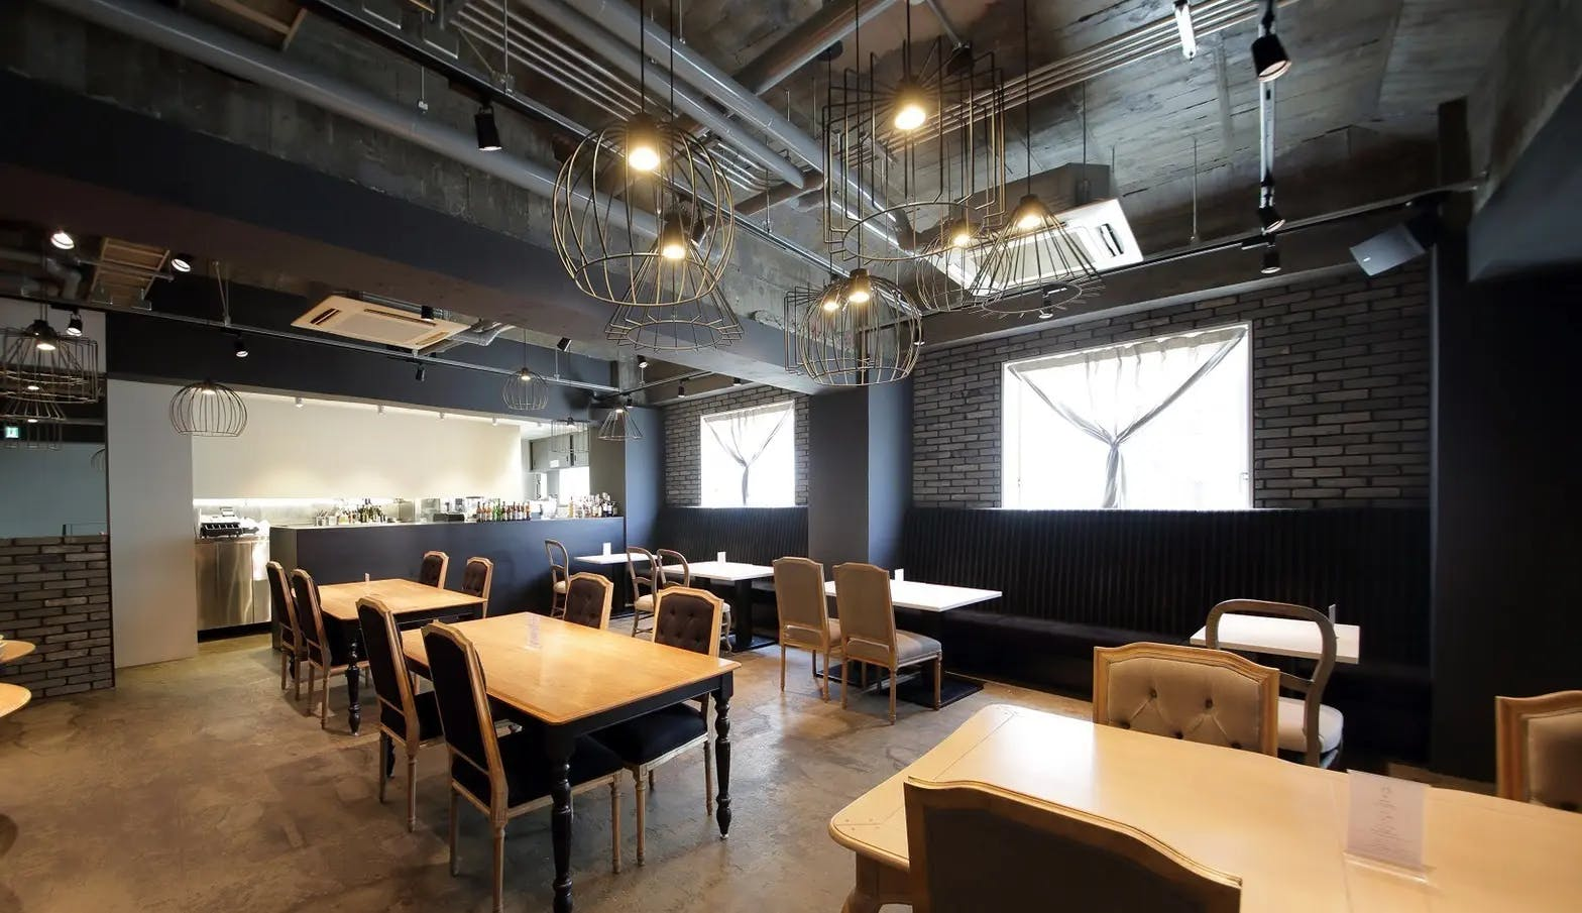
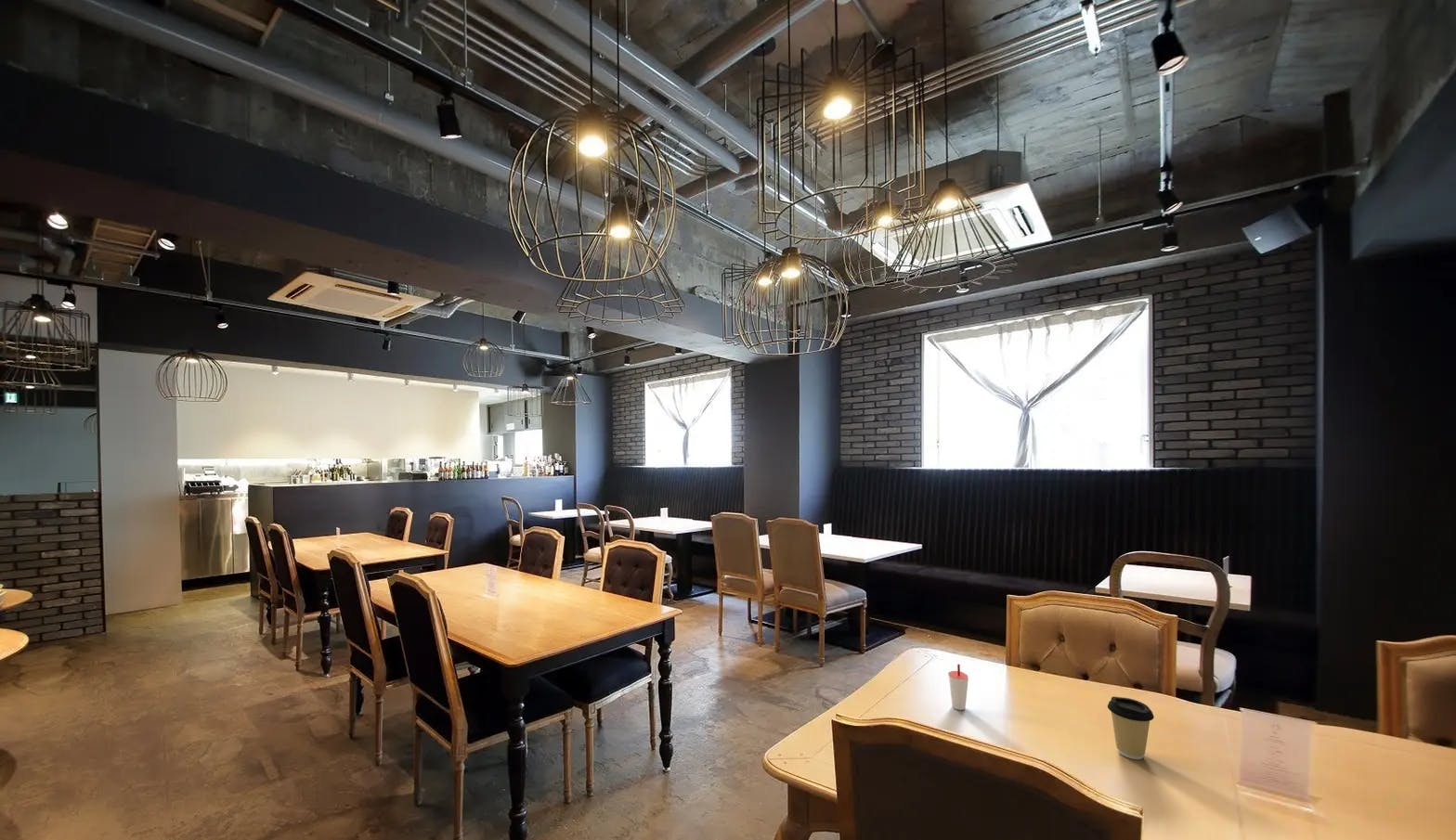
+ cup (958, 685)
+ coffee cup (1130, 728)
